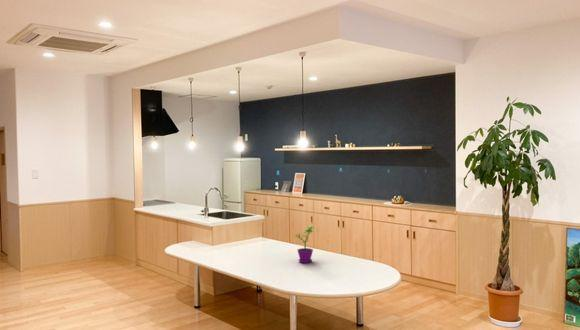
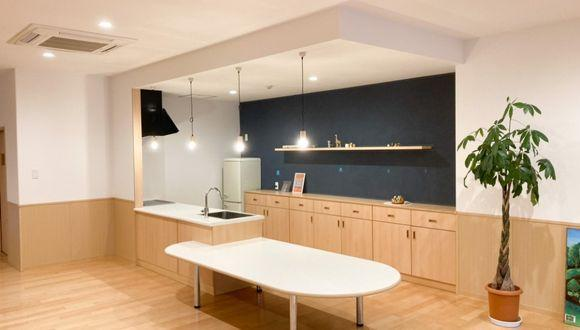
- flower pot (305, 243)
